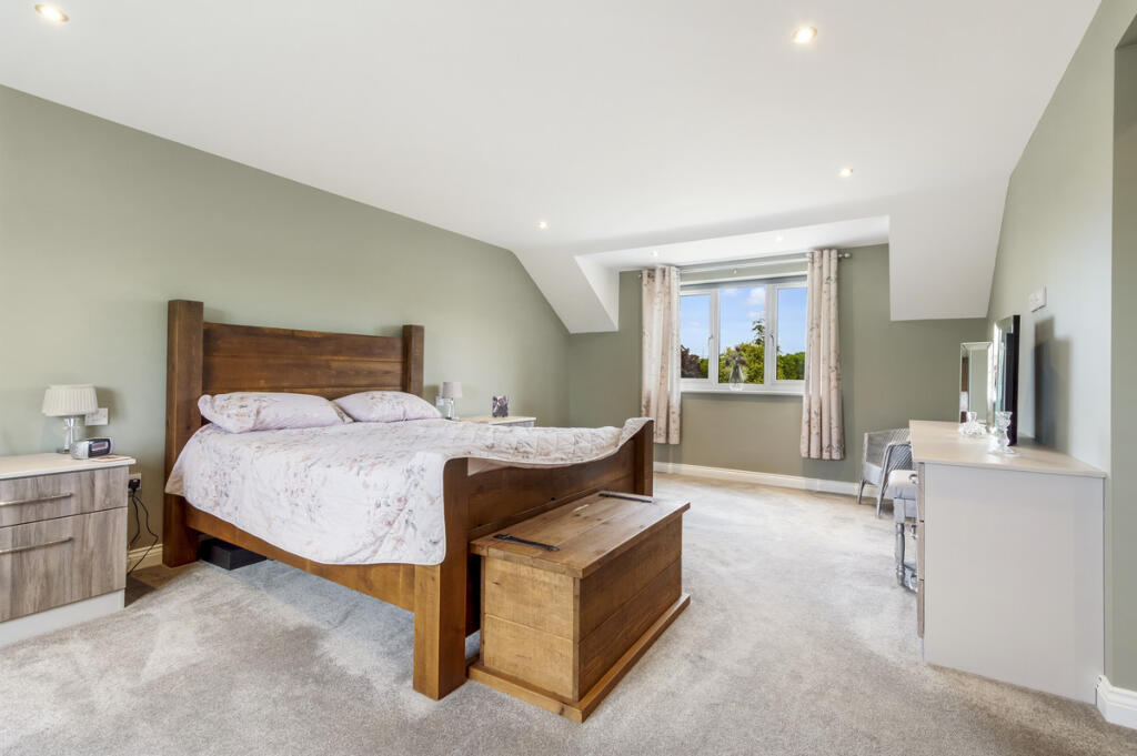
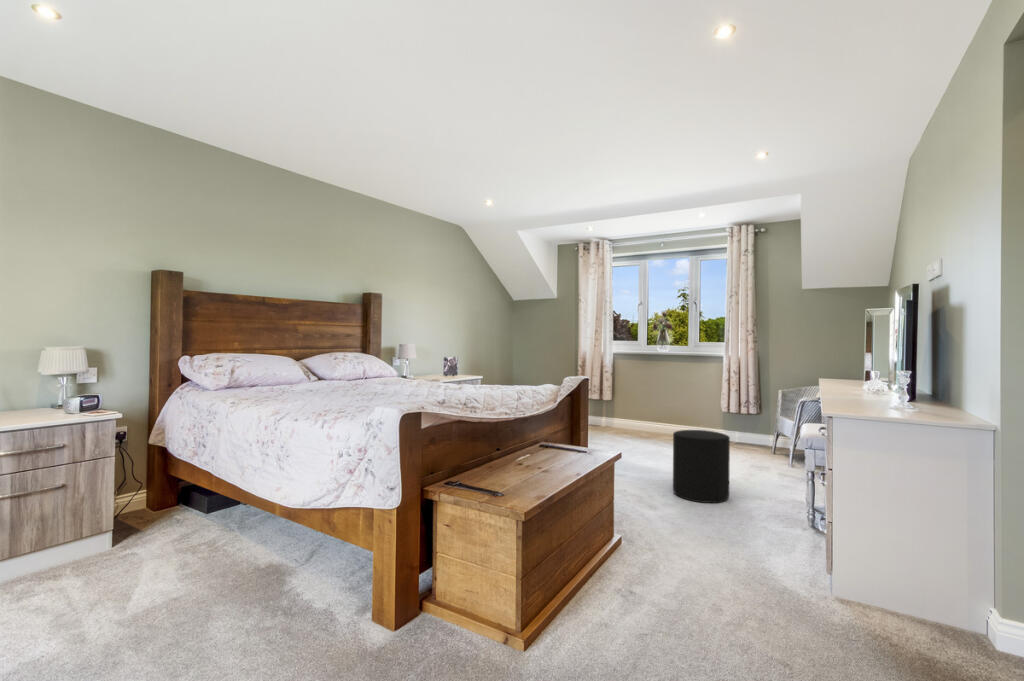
+ stool (700, 463)
